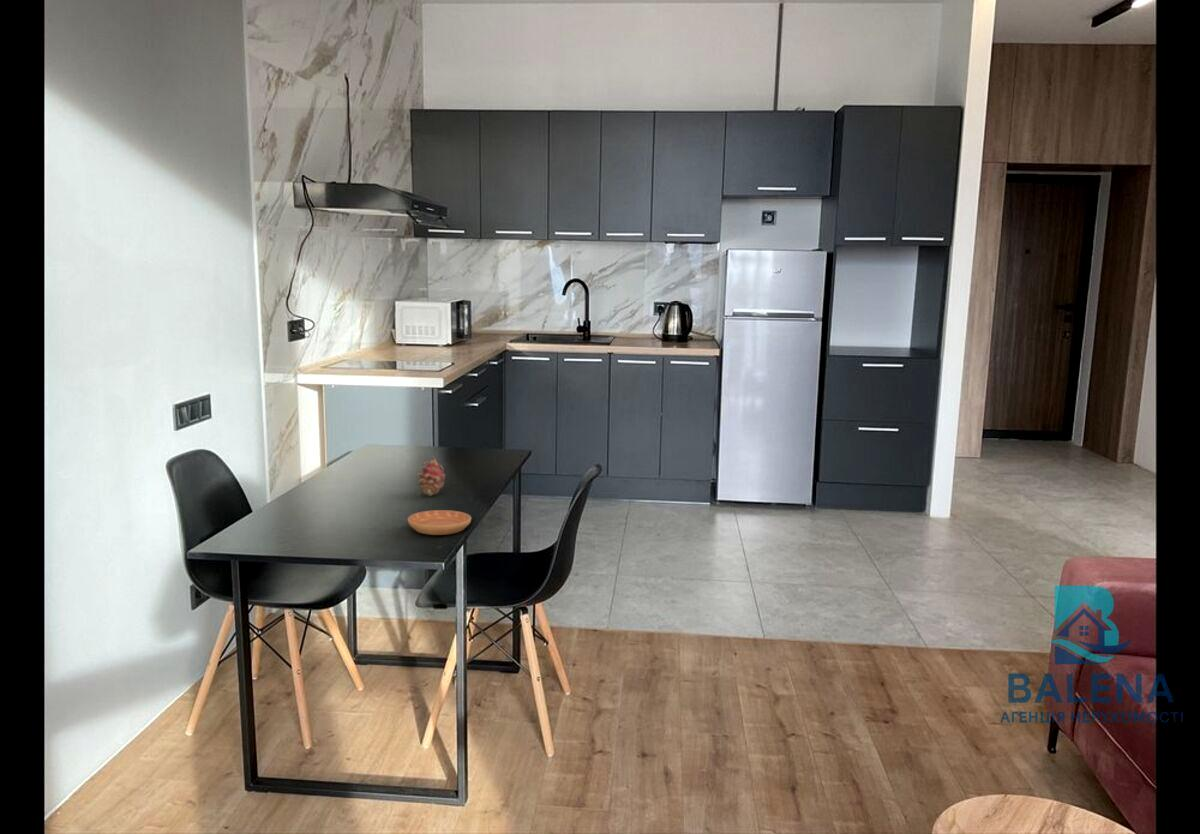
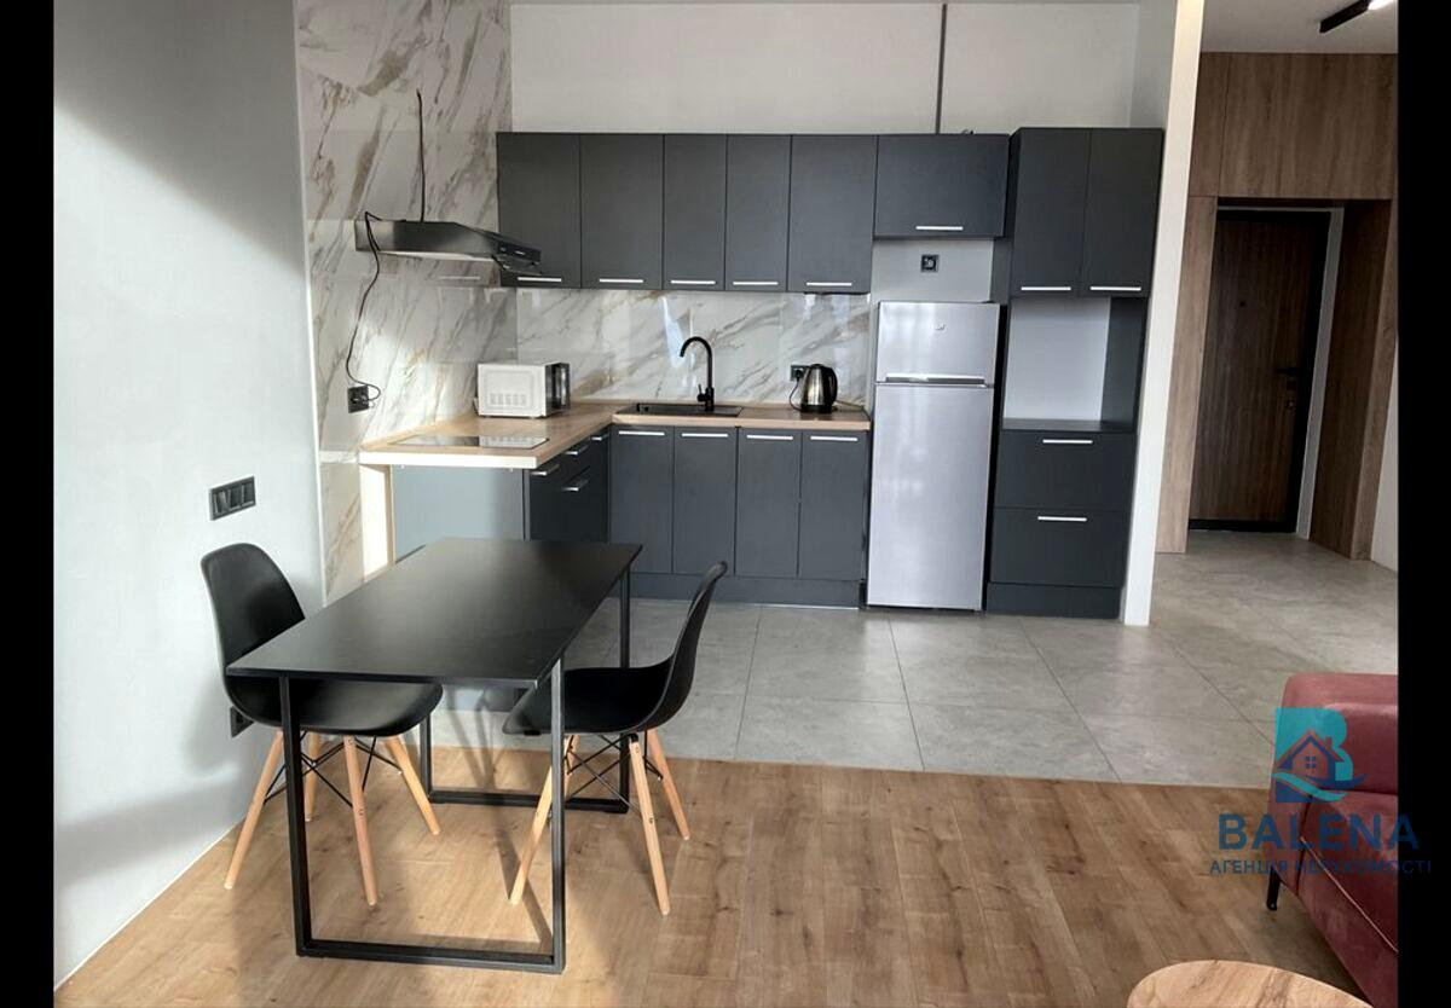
- fruit (430, 475)
- saucer (439, 522)
